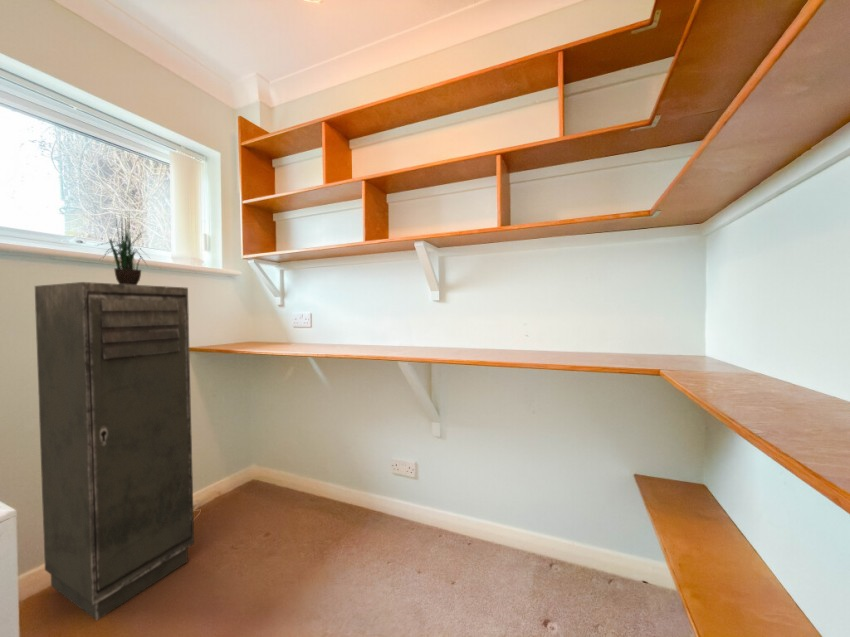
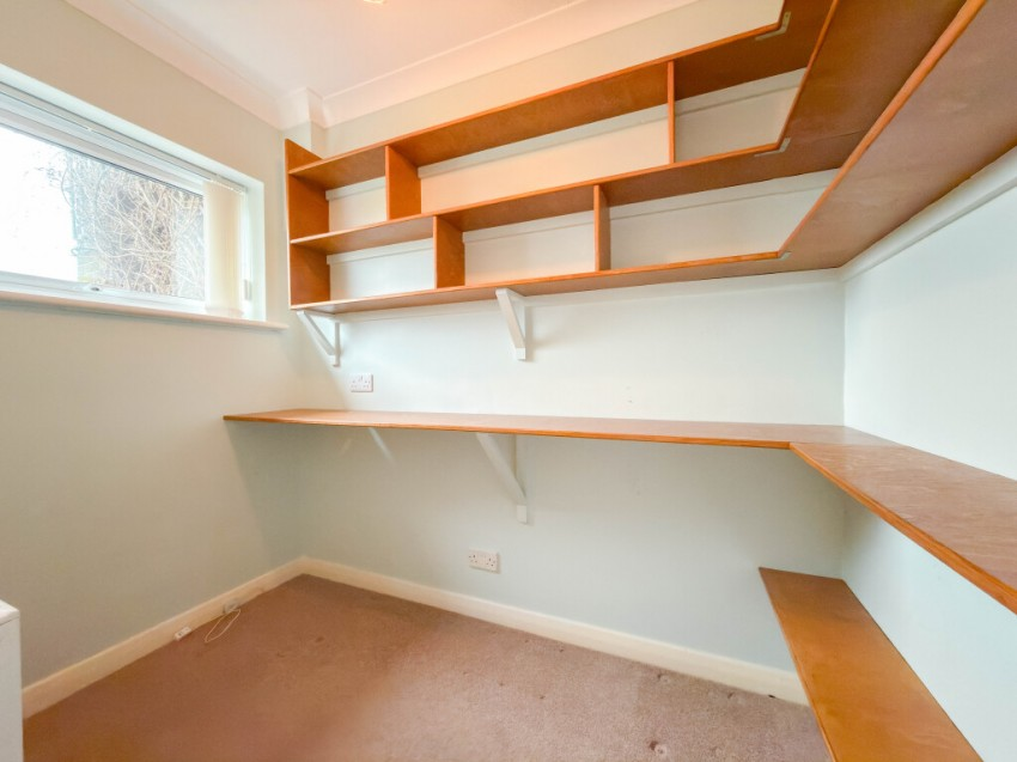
- storage cabinet (120, 432)
- potted plant (123, 244)
